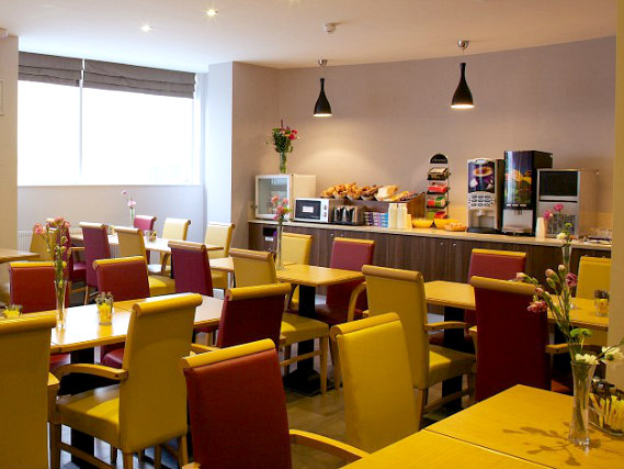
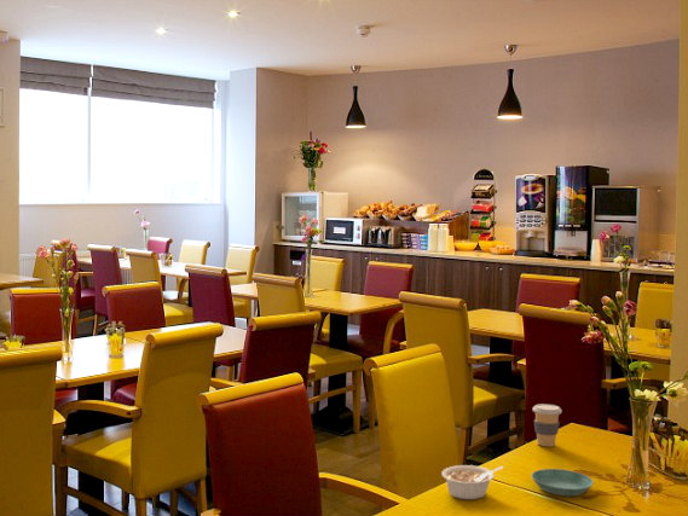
+ legume (468, 481)
+ saucer (561, 483)
+ coffee cup (547, 425)
